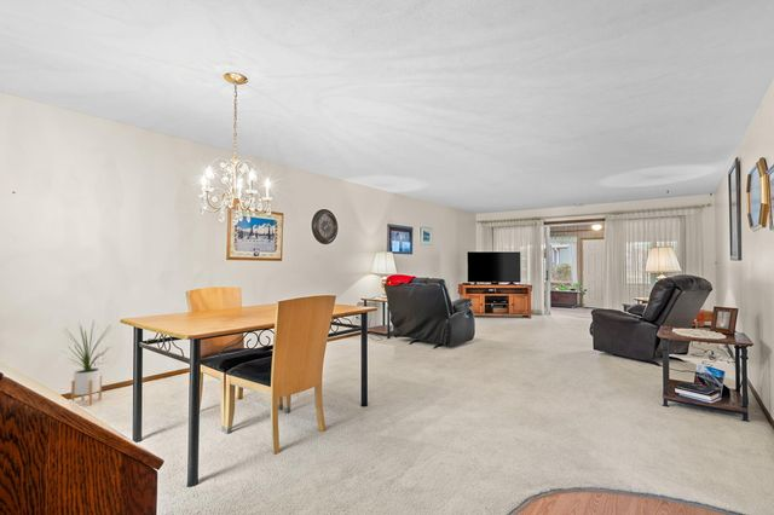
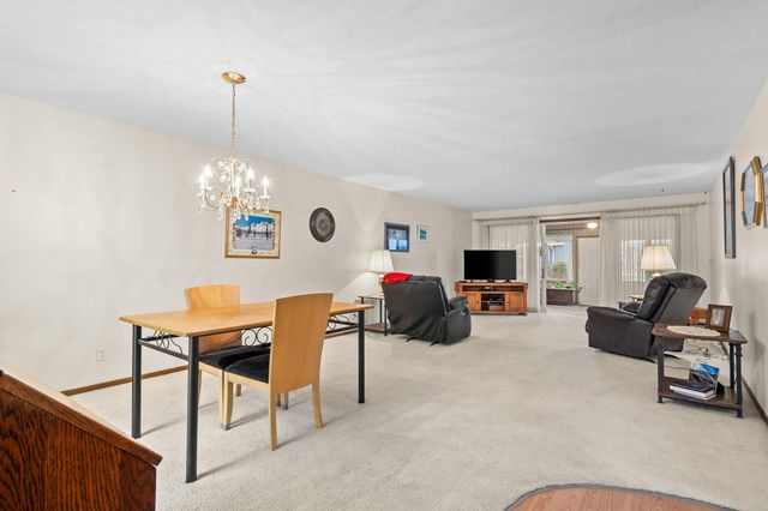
- house plant (87, 360)
